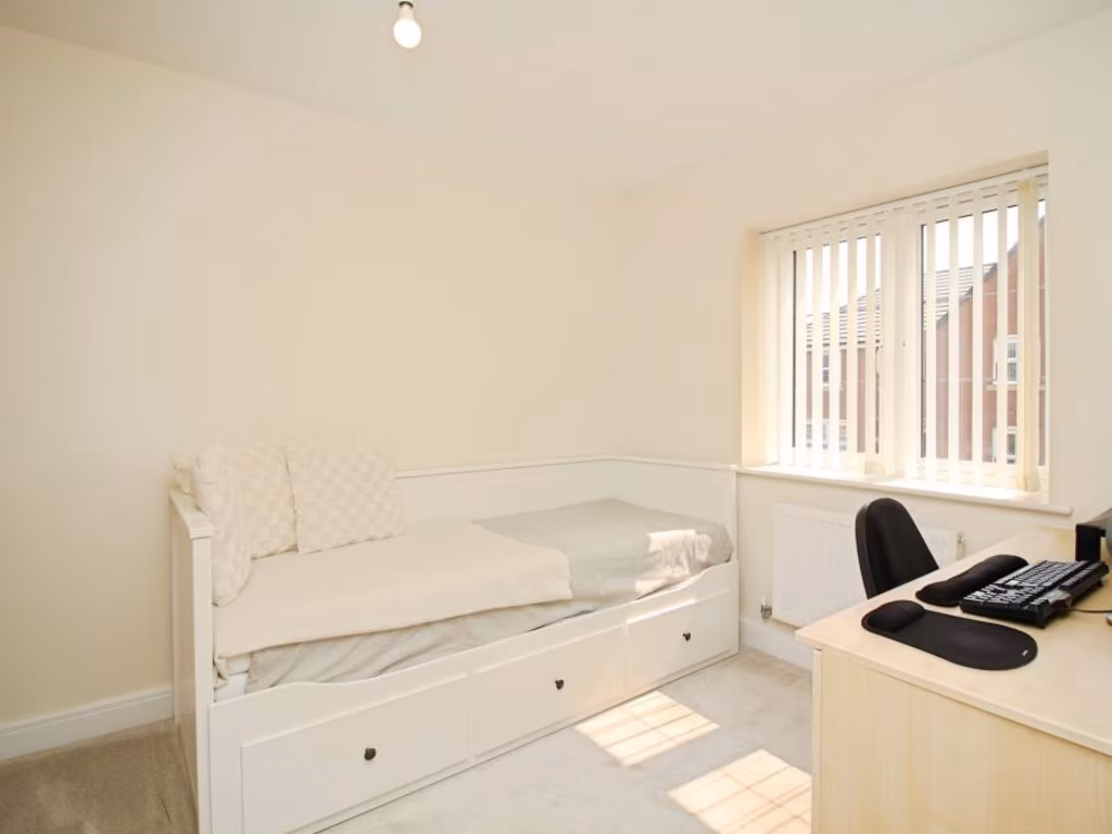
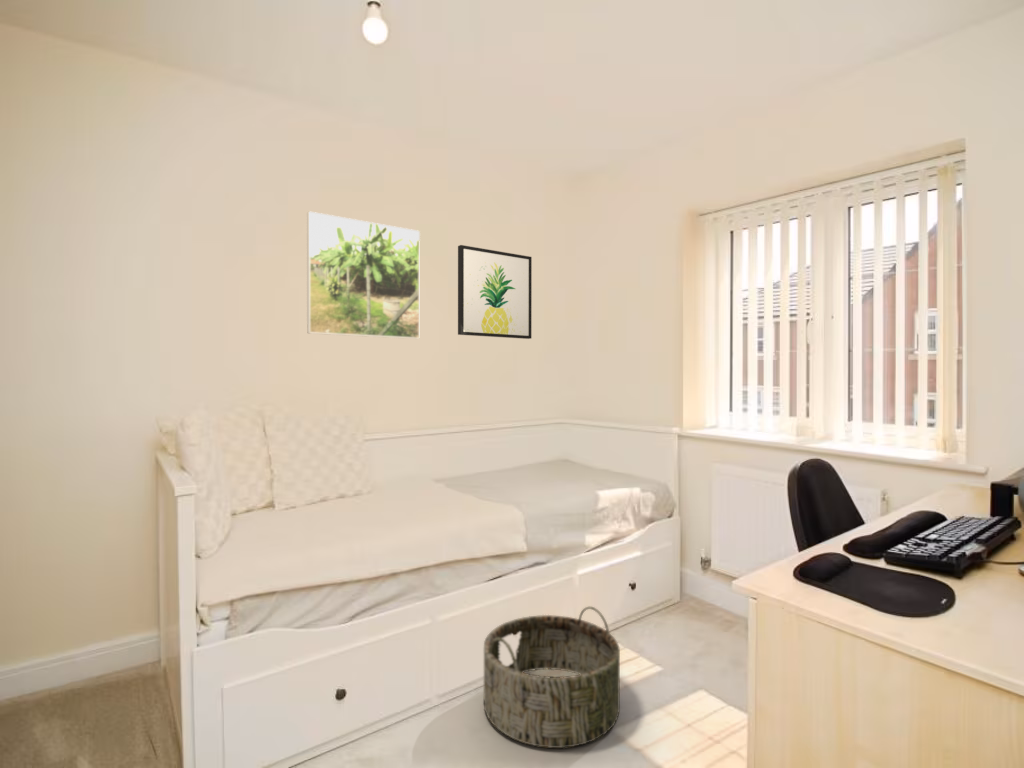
+ basket (551, 663)
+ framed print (366, 279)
+ wall art (496, 294)
